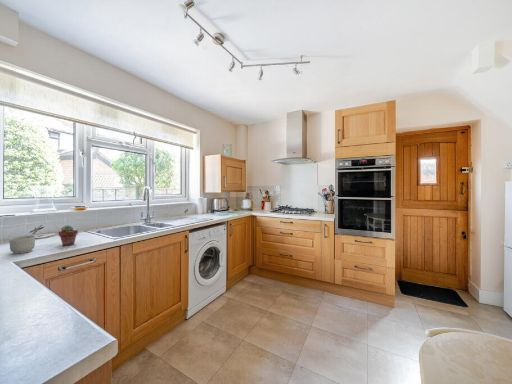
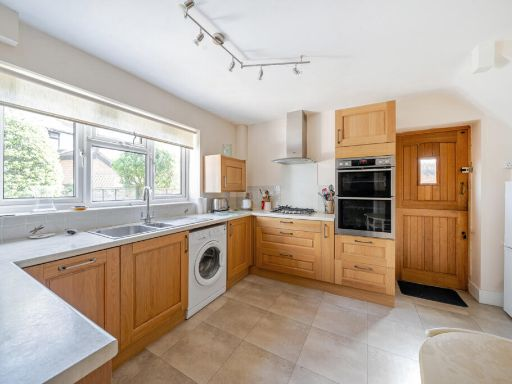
- mug (23, 244)
- potted succulent (68, 234)
